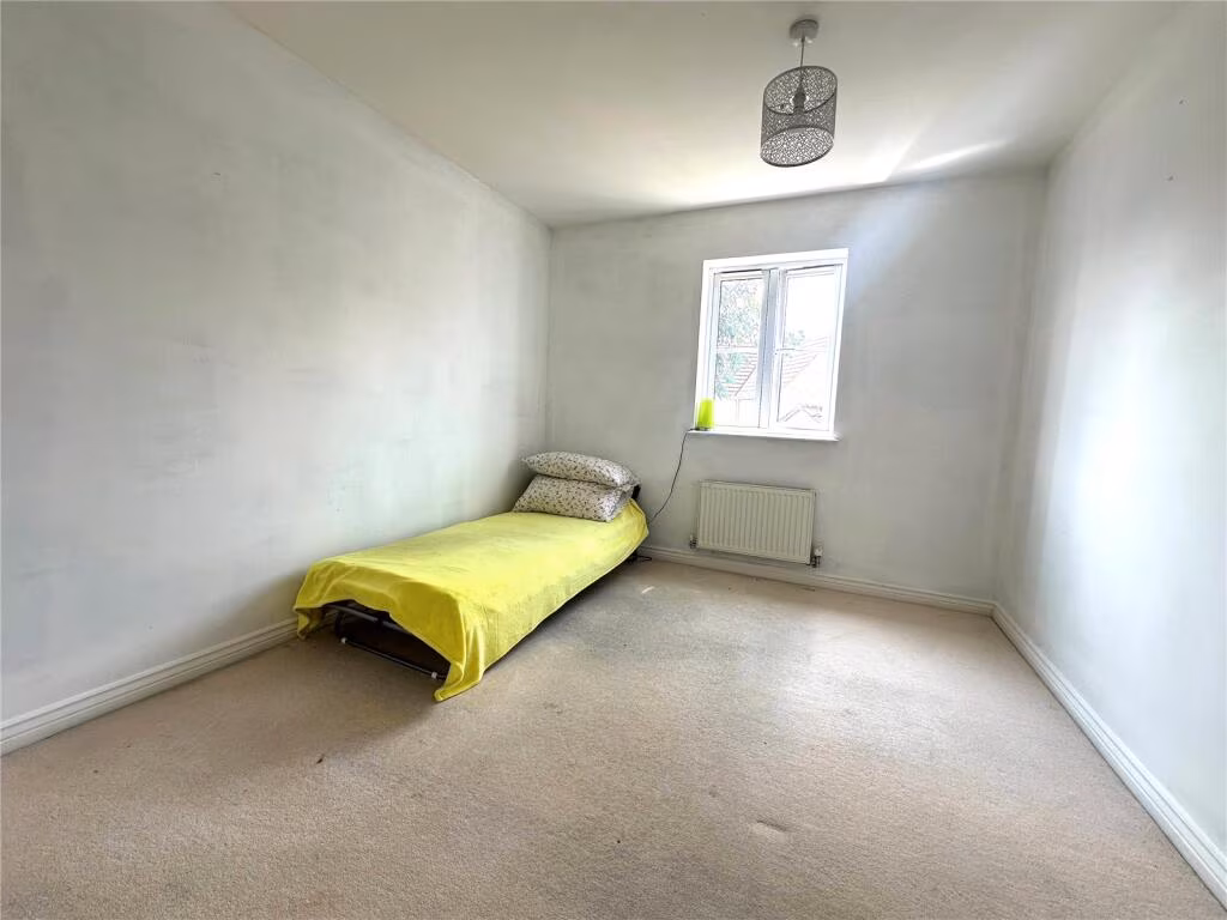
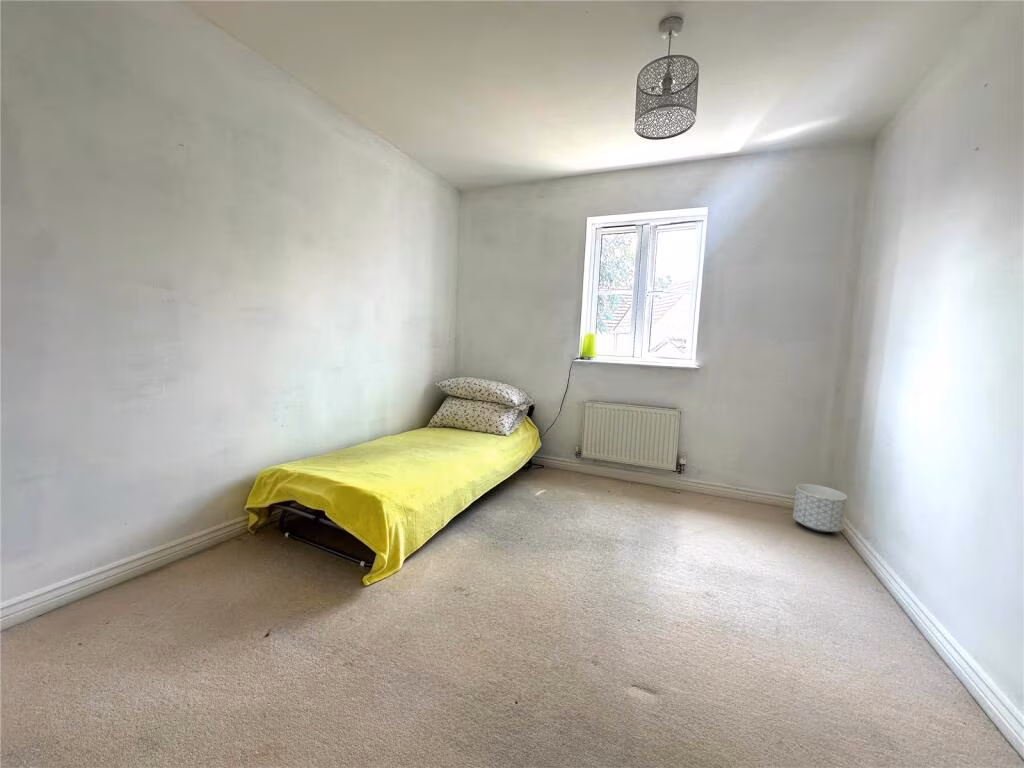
+ planter (818, 509)
